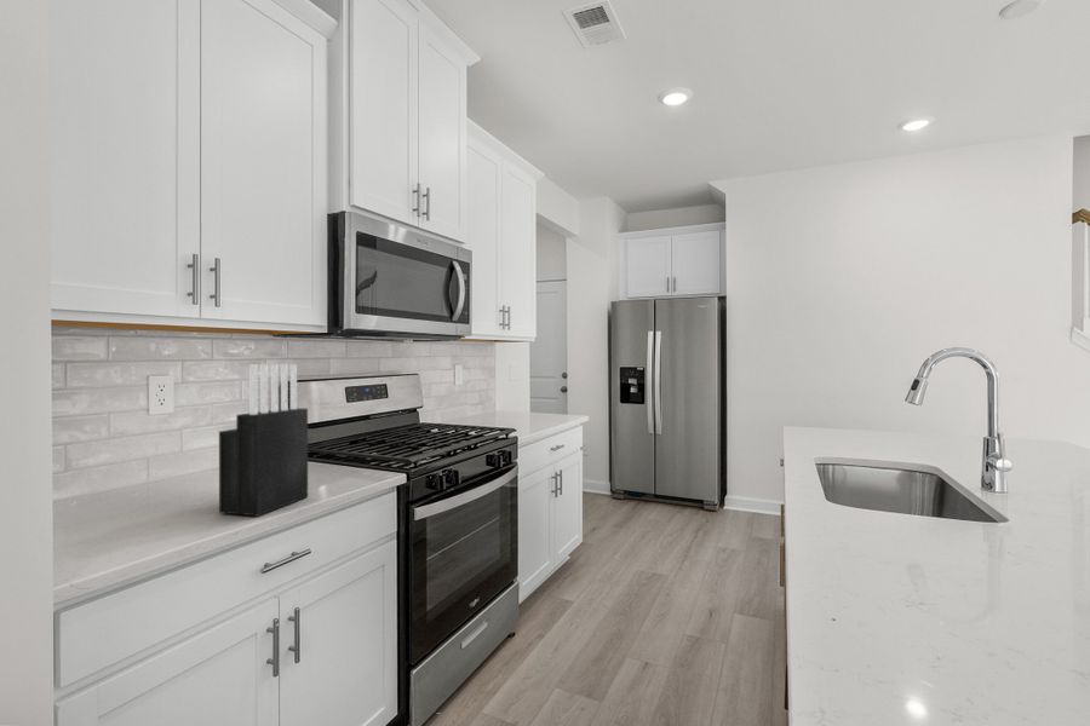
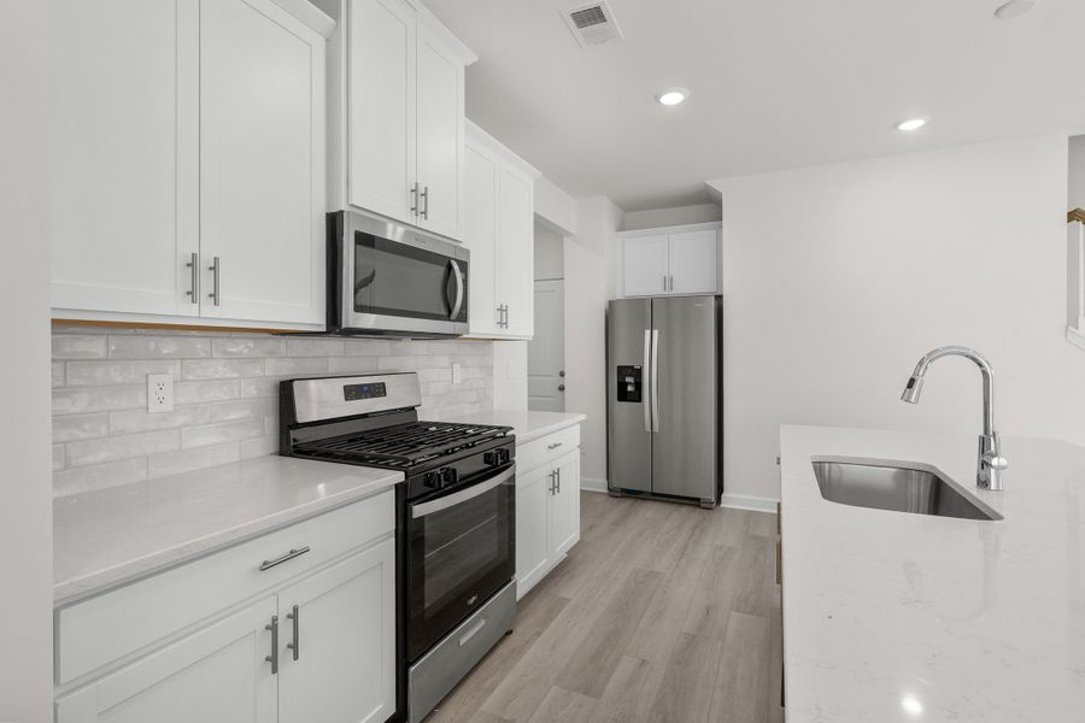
- knife block (262, 434)
